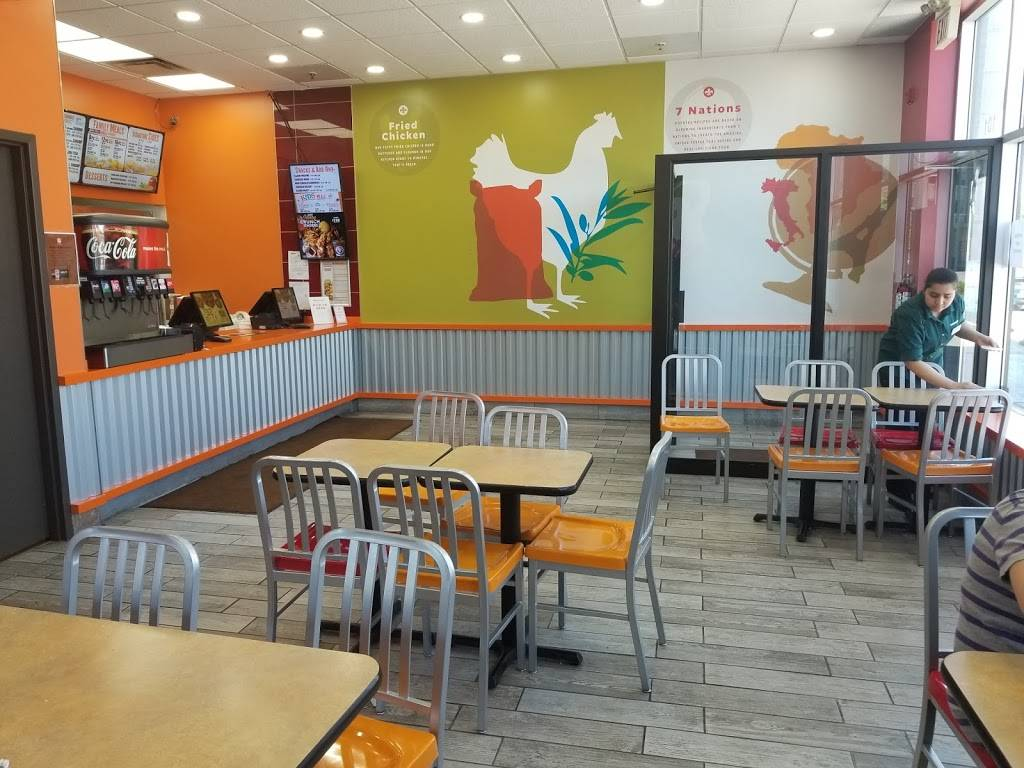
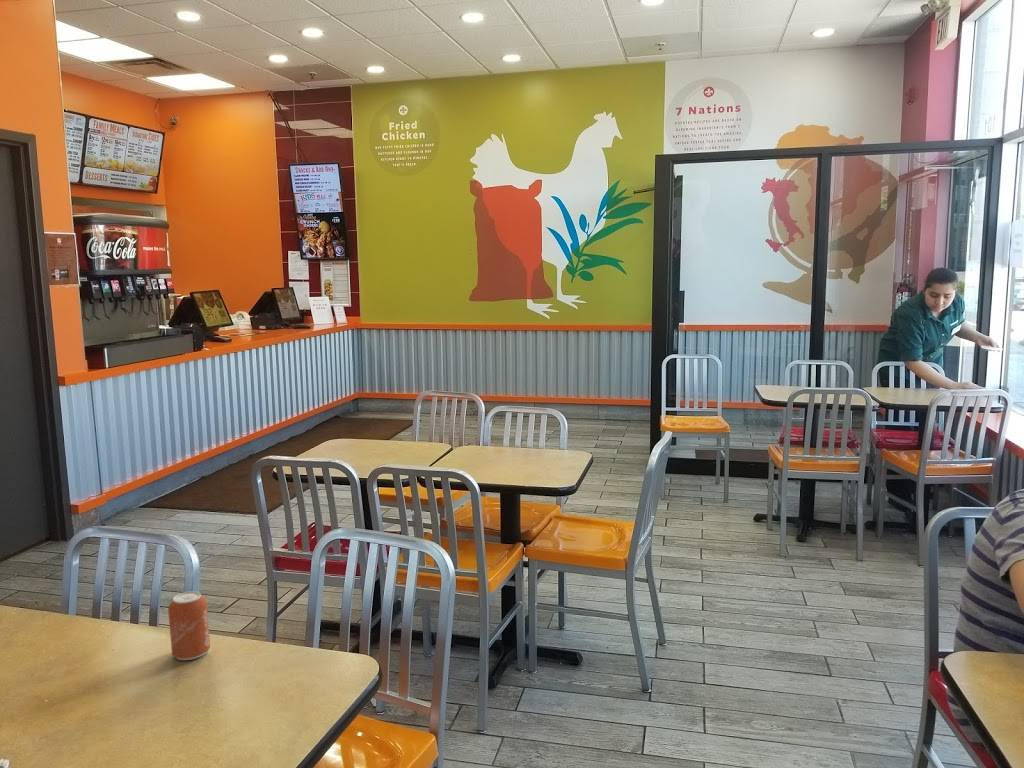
+ can (189, 624)
